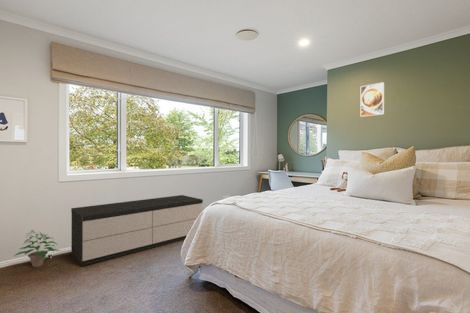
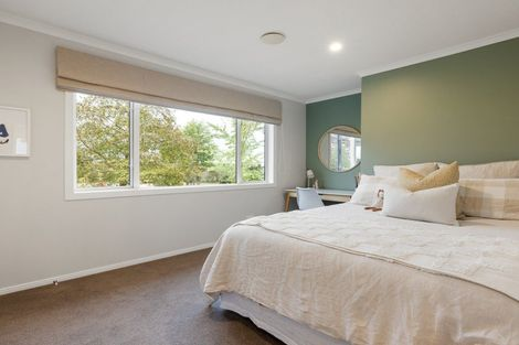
- storage bench (143, 223)
- potted plant (38, 247)
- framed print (371, 100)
